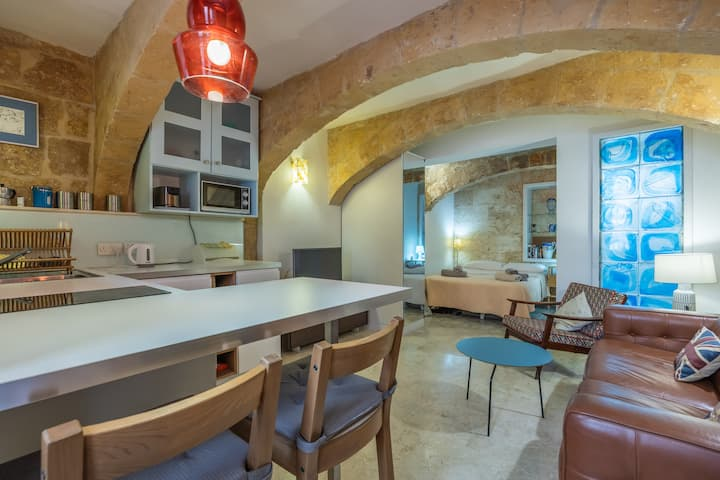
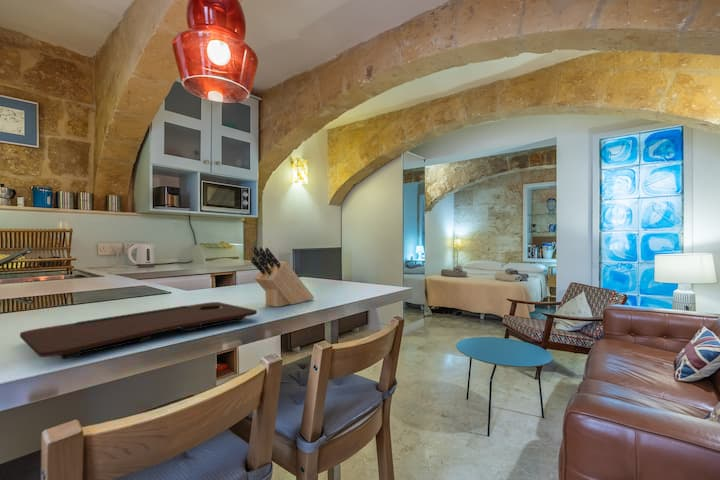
+ knife block (282, 274)
+ cutting board (154, 324)
